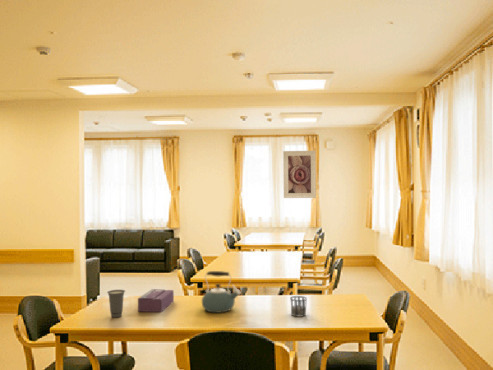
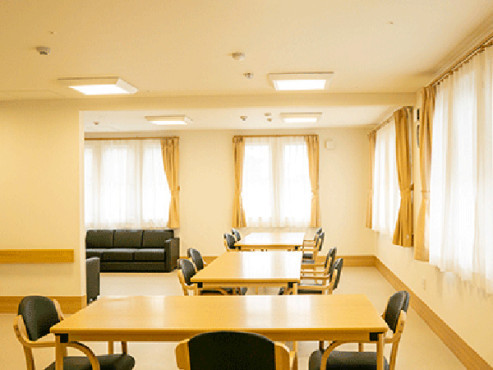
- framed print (299, 174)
- cup (298, 306)
- cup (116, 303)
- tissue box (156, 299)
- kettle (221, 290)
